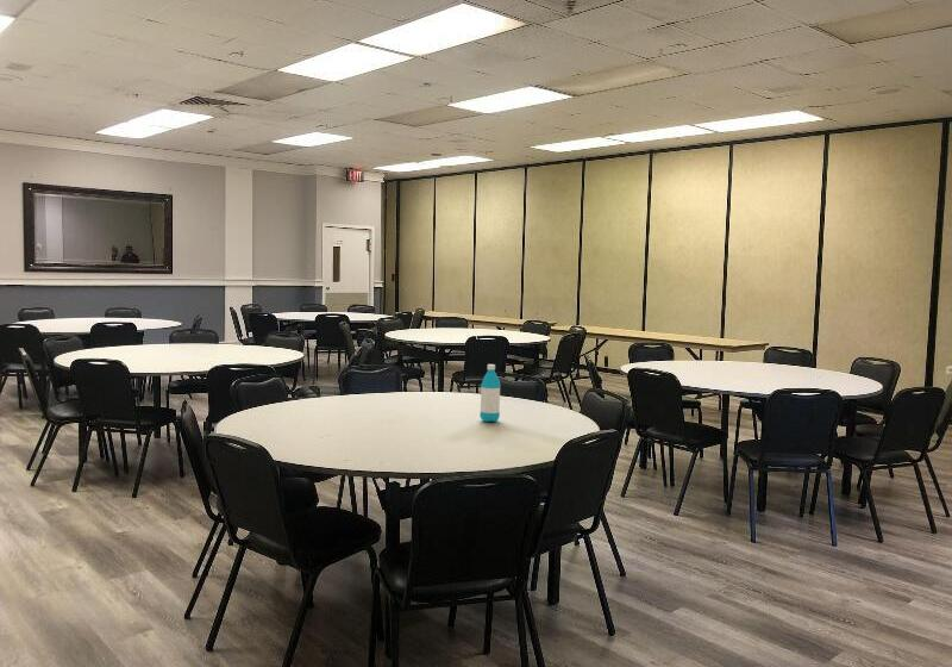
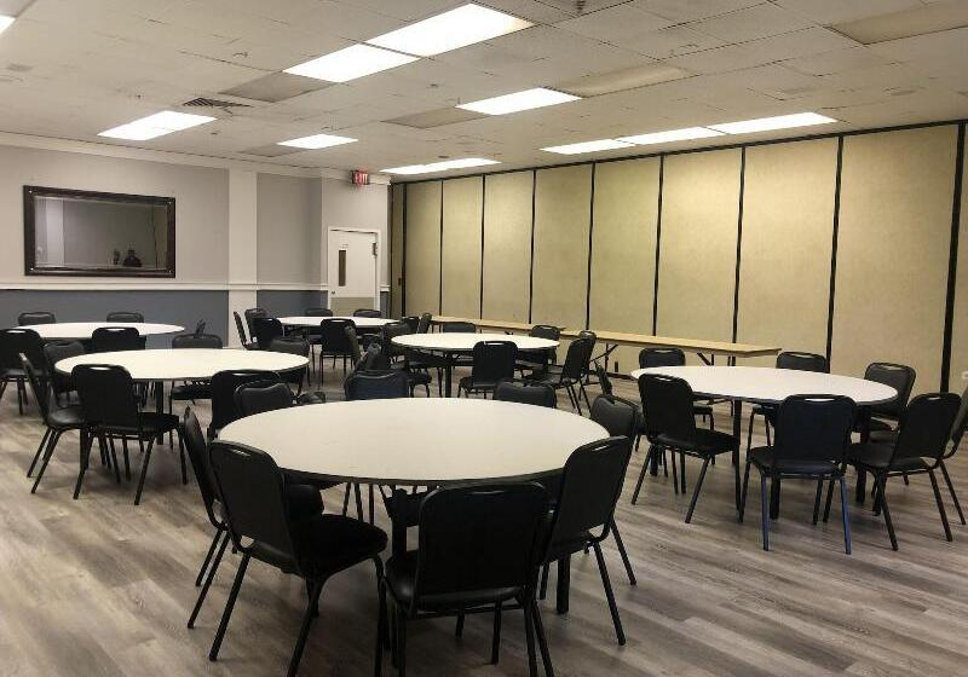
- water bottle (490, 392)
